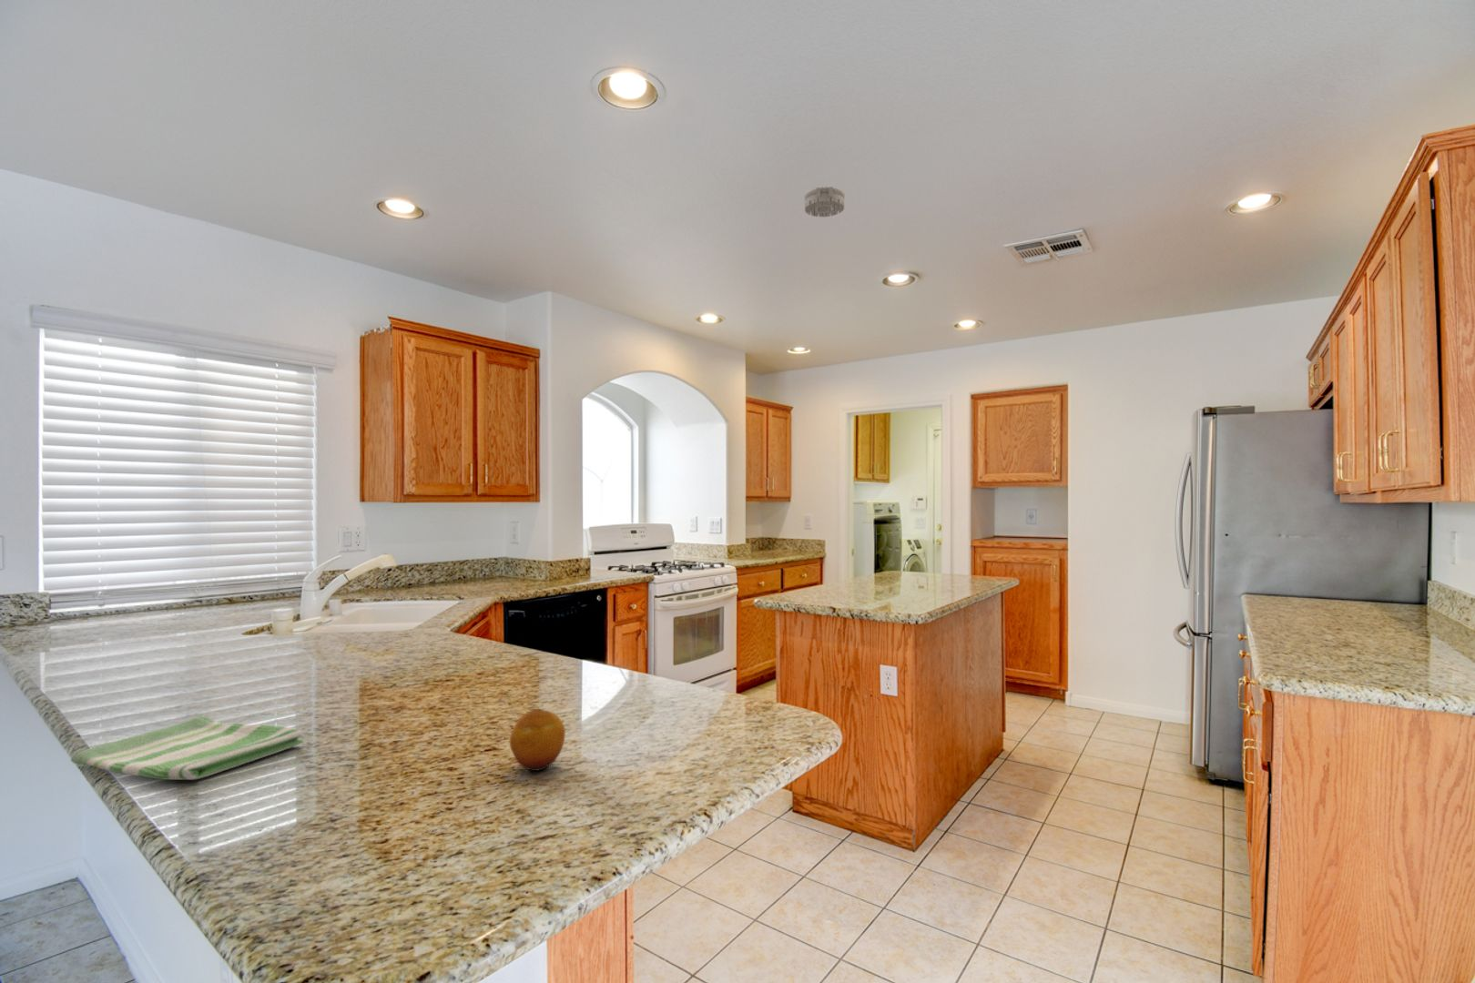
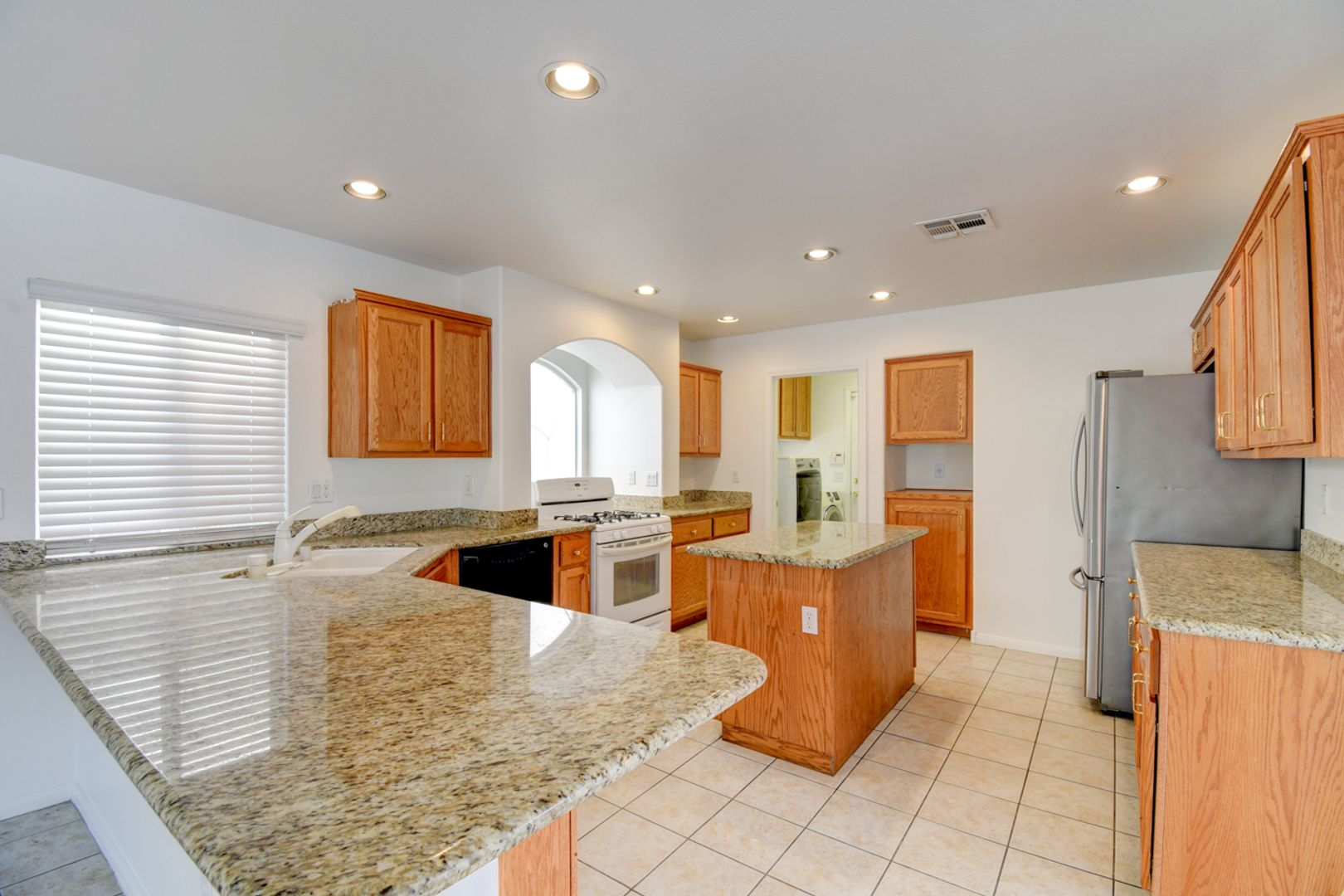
- fruit (537, 737)
- smoke detector (824, 201)
- dish towel (194, 745)
